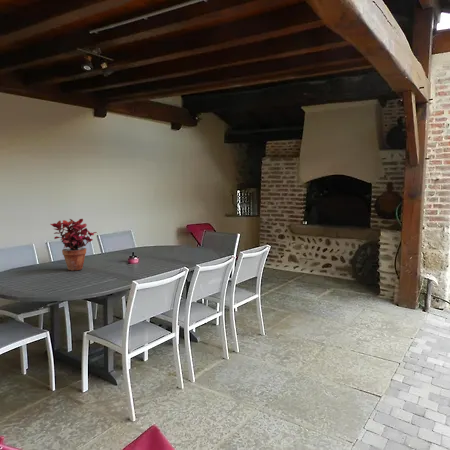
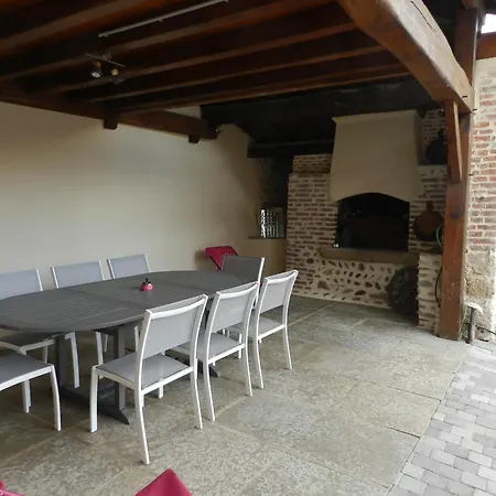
- potted plant (74, 244)
